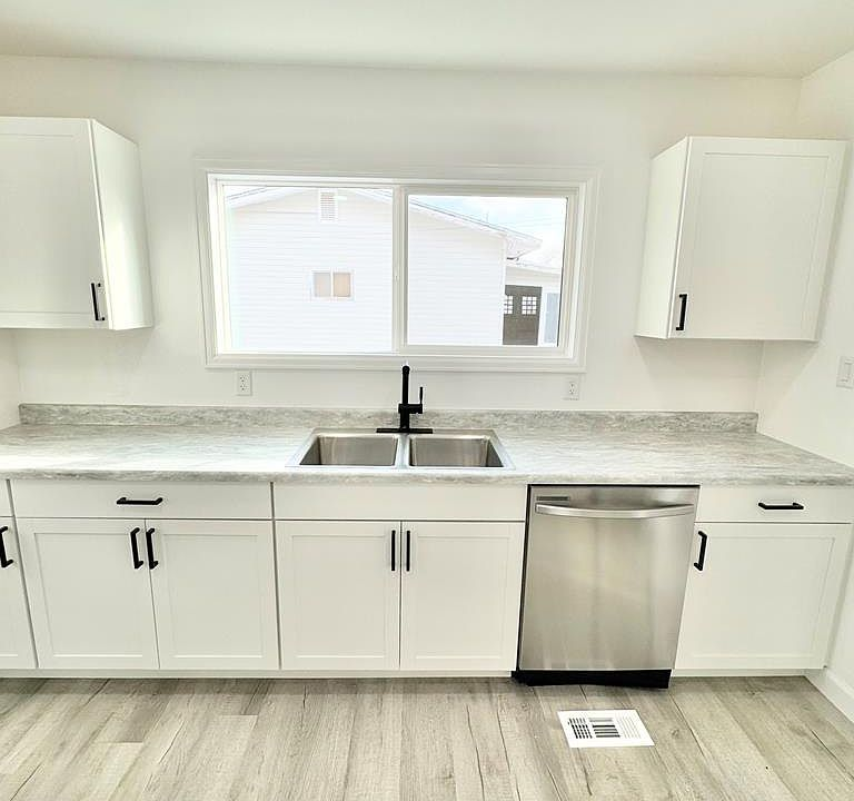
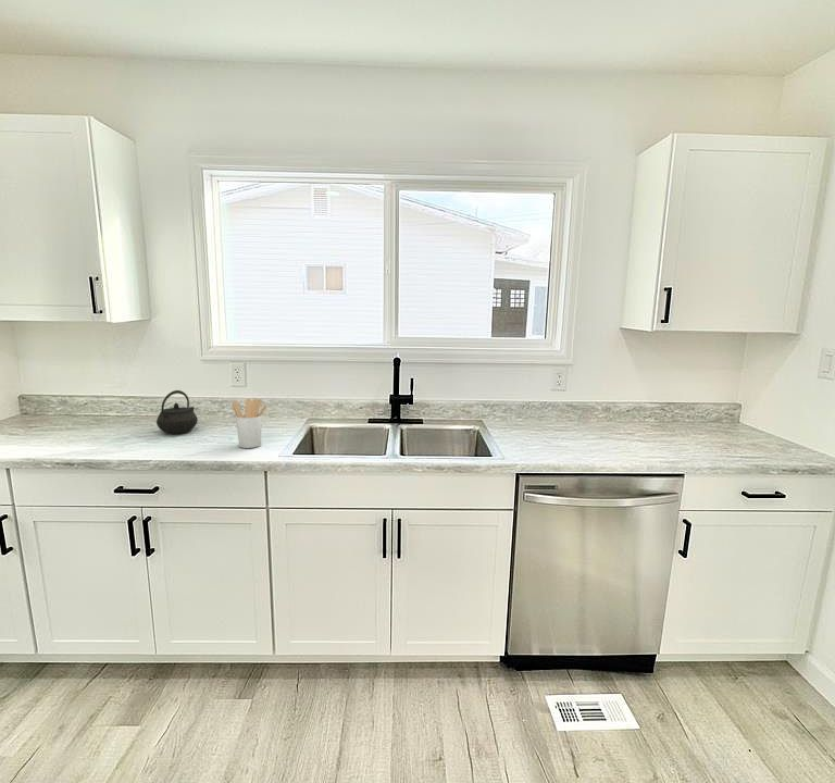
+ kettle (178, 410)
+ utensil holder (250, 421)
